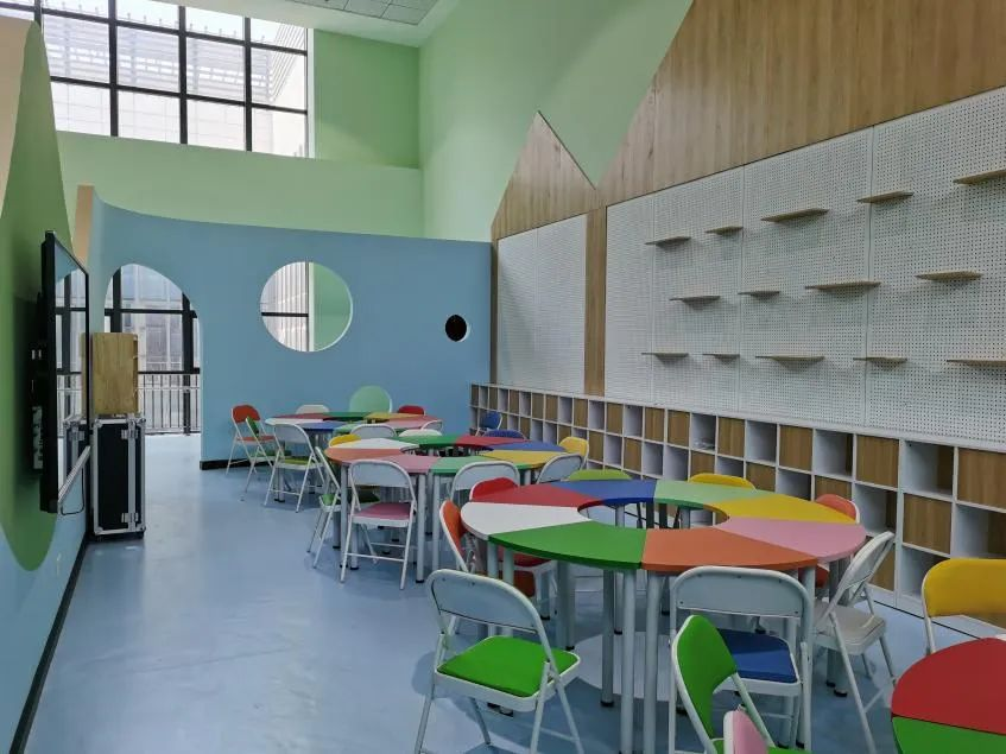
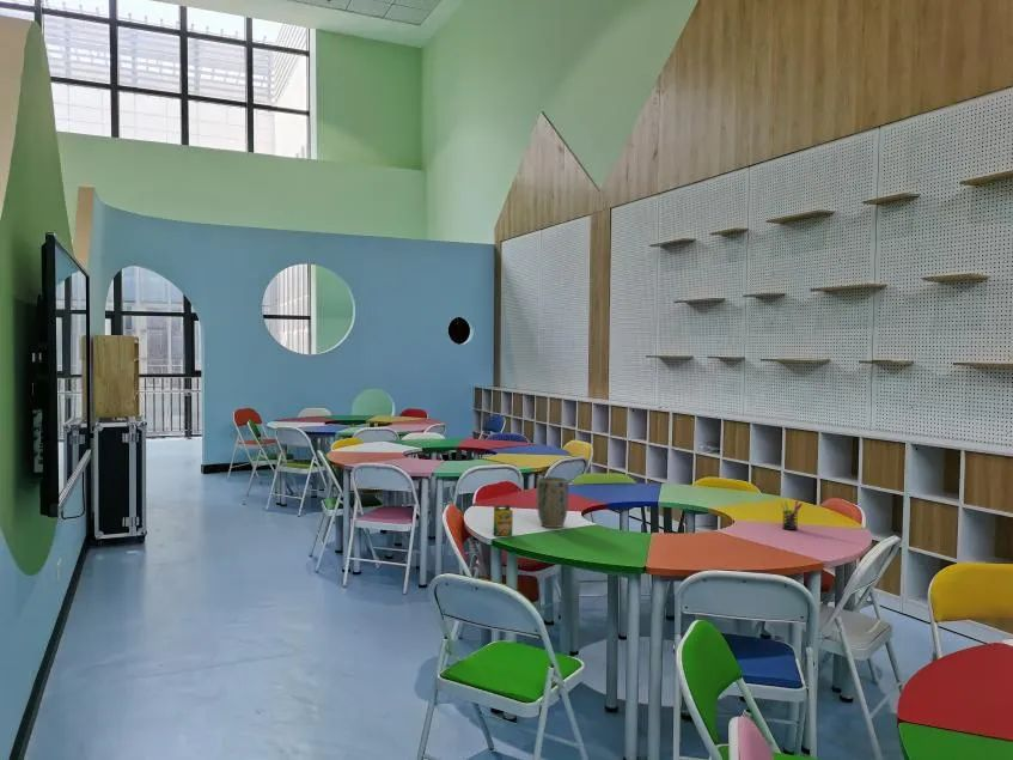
+ crayon box (502, 519)
+ plant pot (551, 501)
+ pen holder (791, 513)
